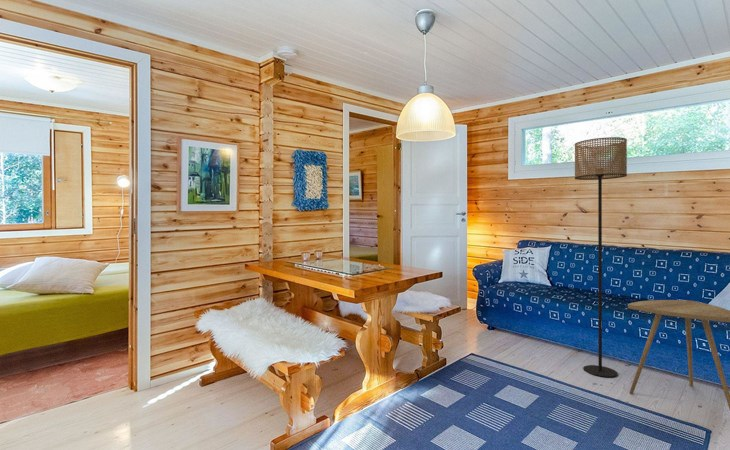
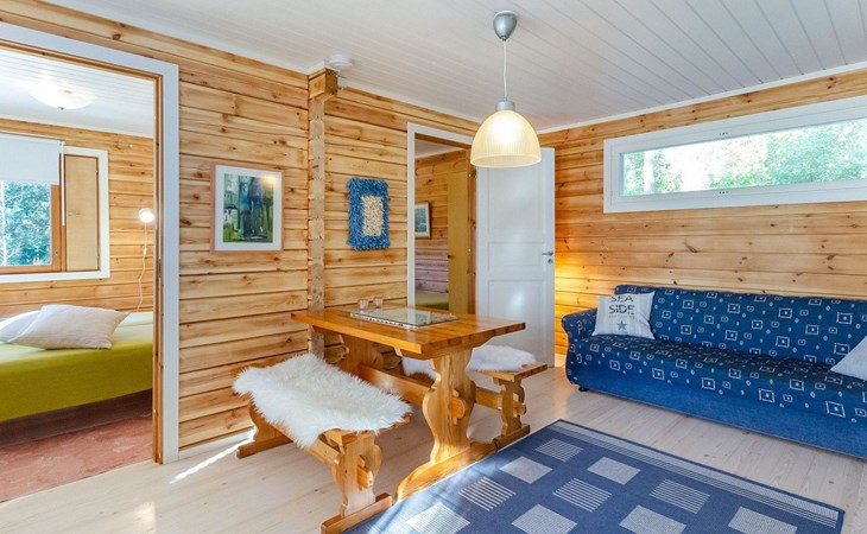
- floor lamp (600, 256)
- side table (687, 351)
